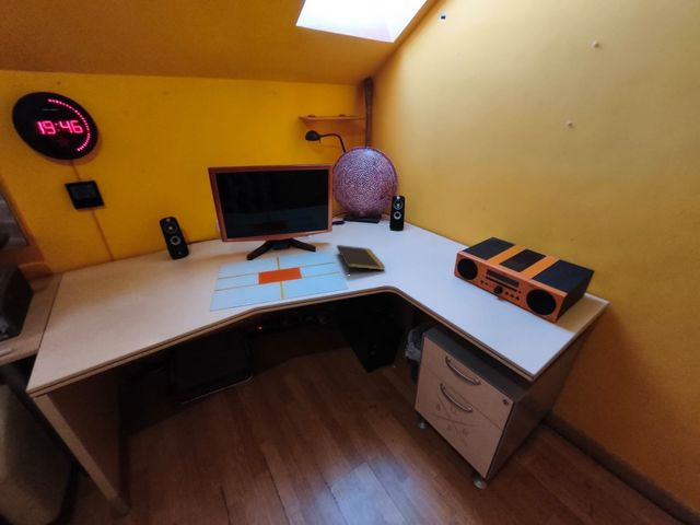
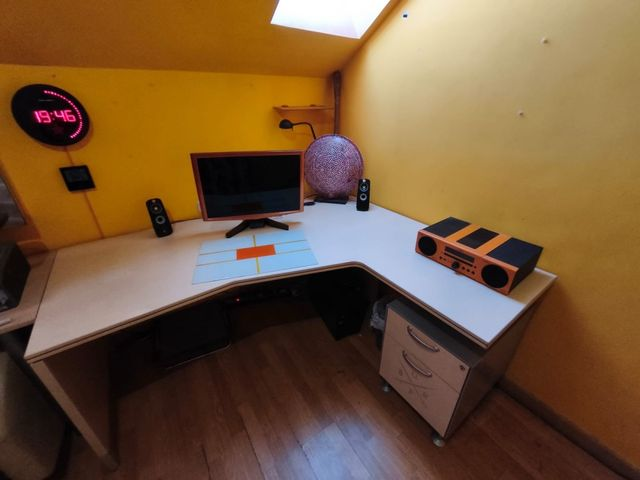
- notepad (359, 256)
